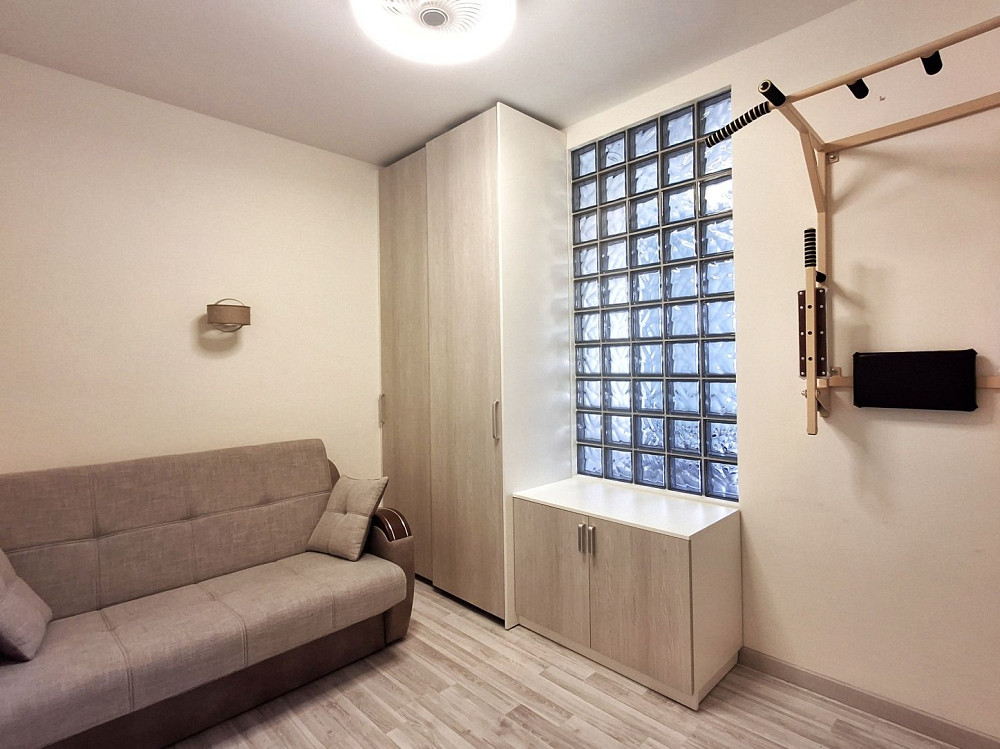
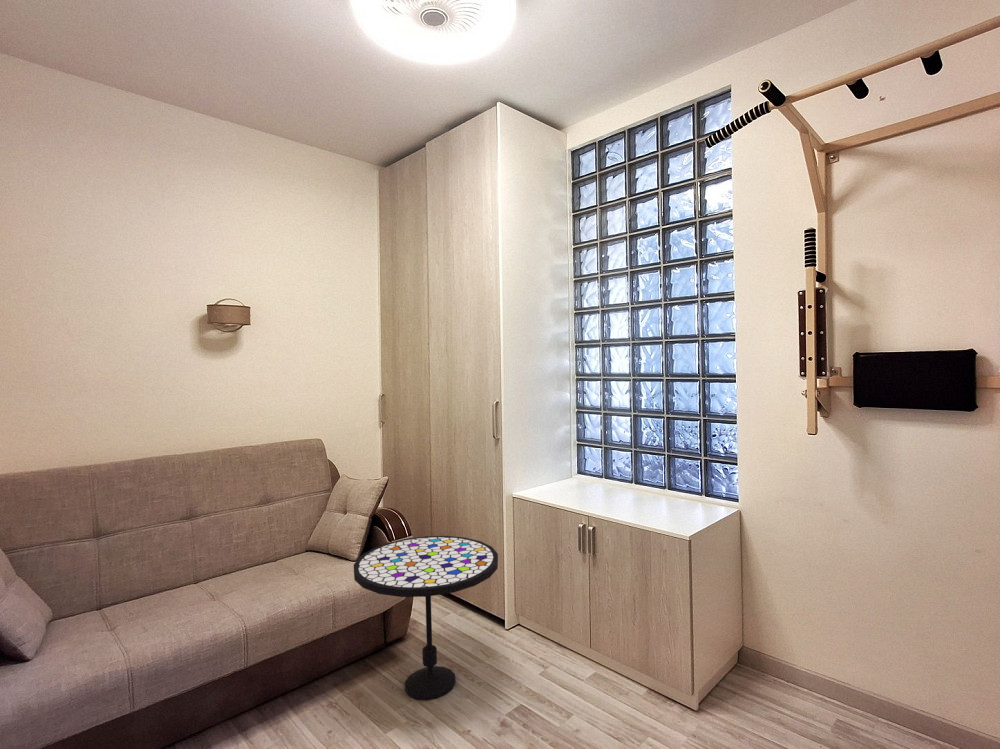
+ side table (428, 621)
